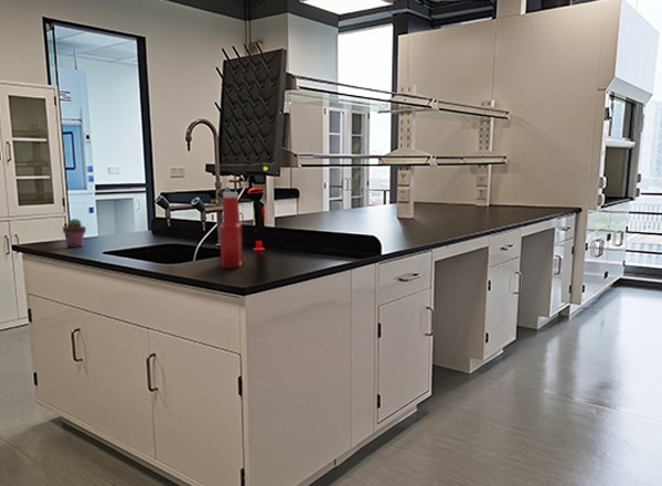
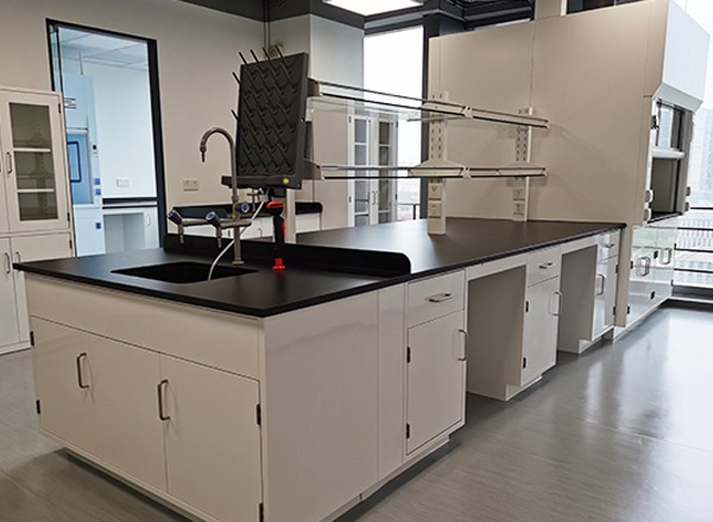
- soap bottle (231, 229)
- potted succulent (74, 232)
